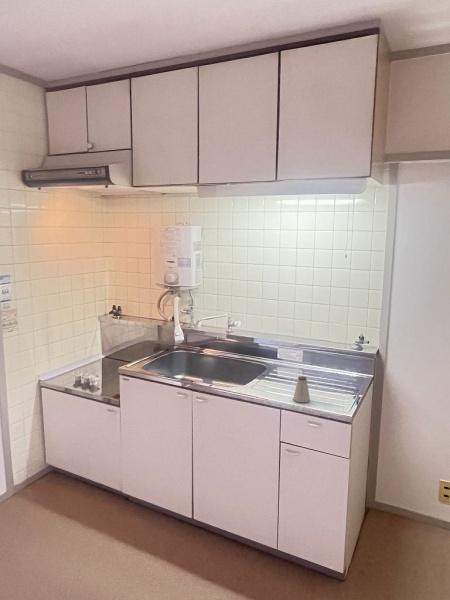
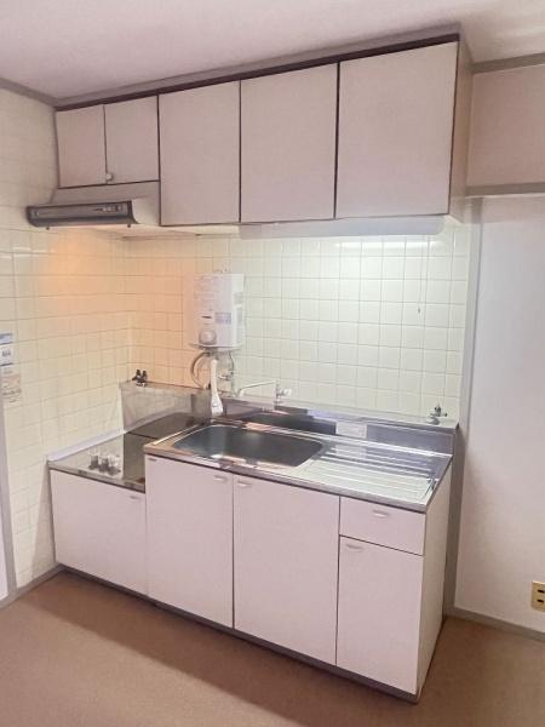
- saltshaker (301, 388)
